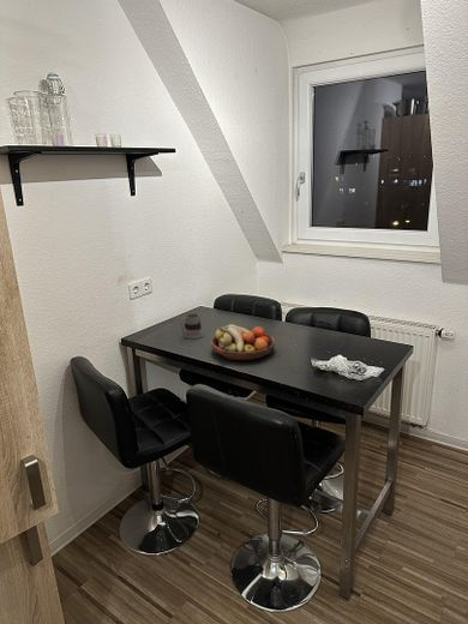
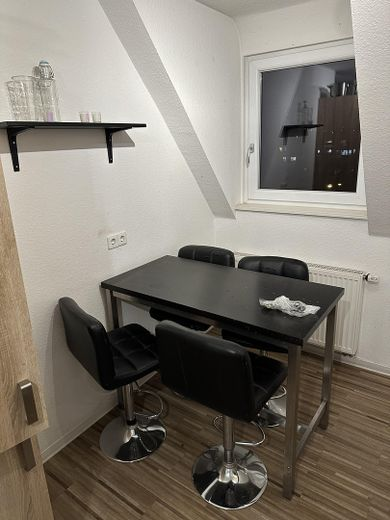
- mug (190, 325)
- fruit bowl (242, 338)
